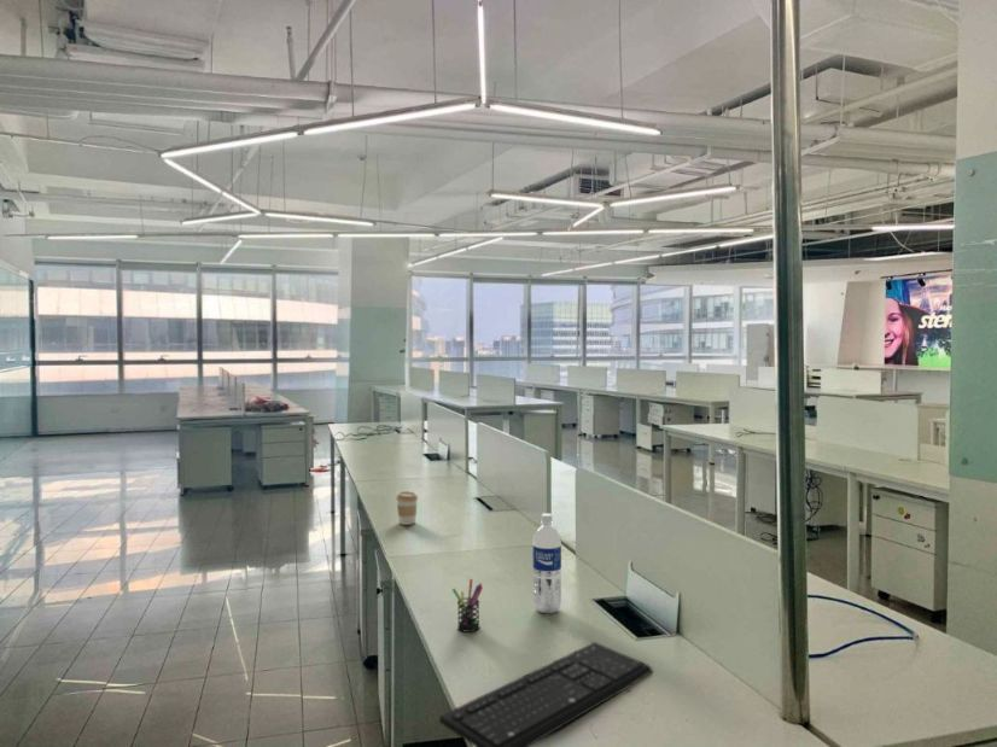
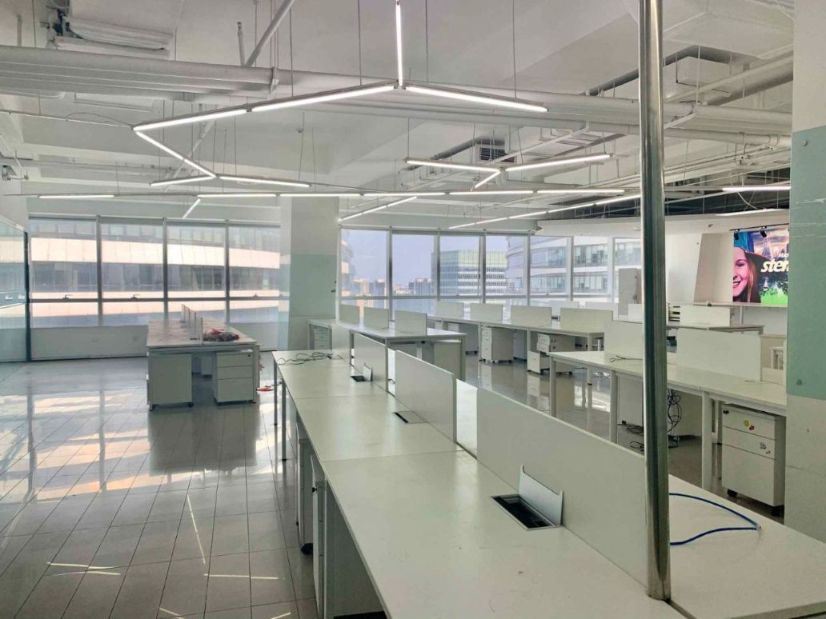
- water bottle (547, 562)
- pen holder (466, 603)
- keyboard (554, 691)
- coffee cup (407, 507)
